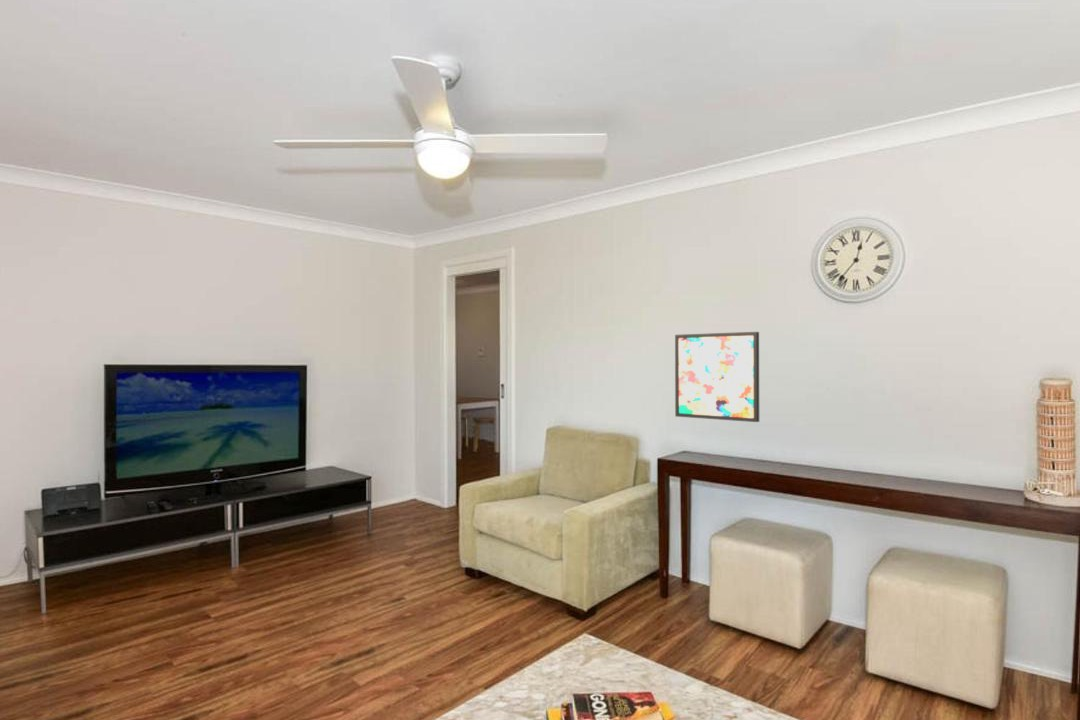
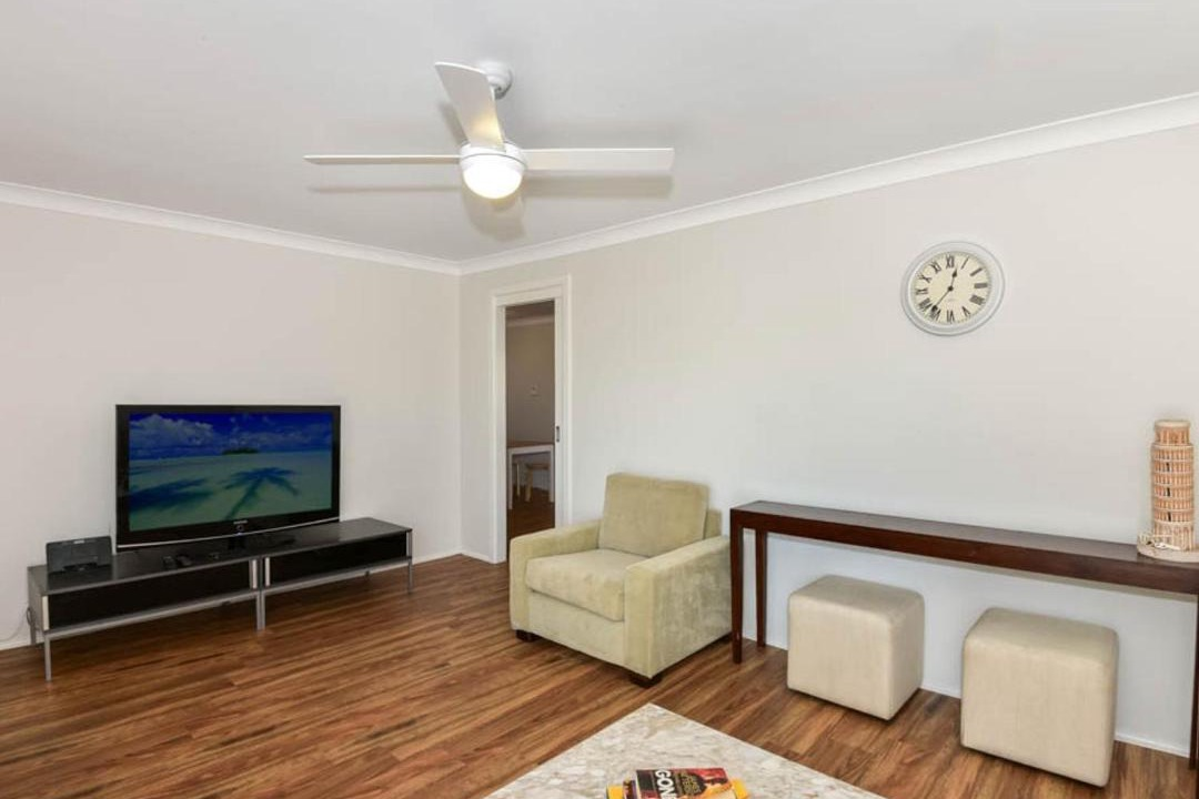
- wall art (715, 376)
